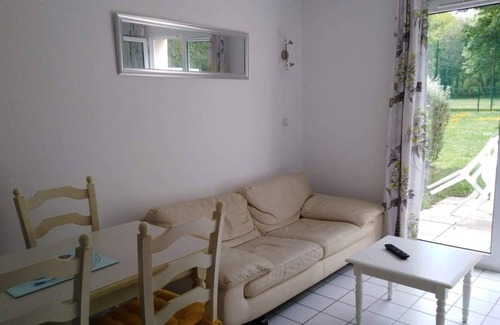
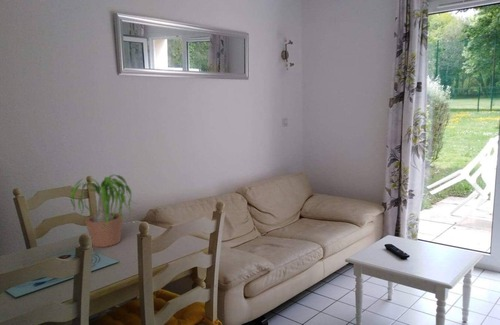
+ potted plant (111, 209)
